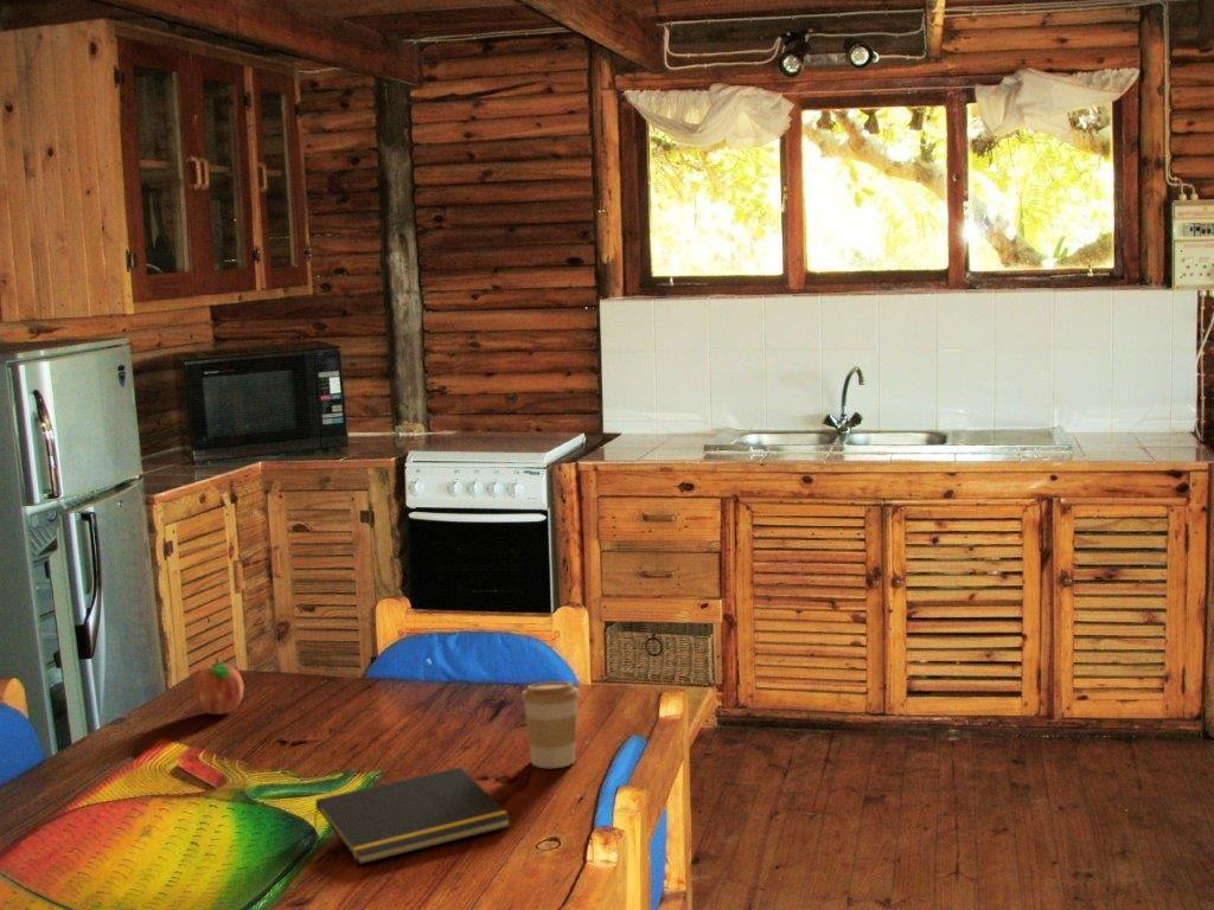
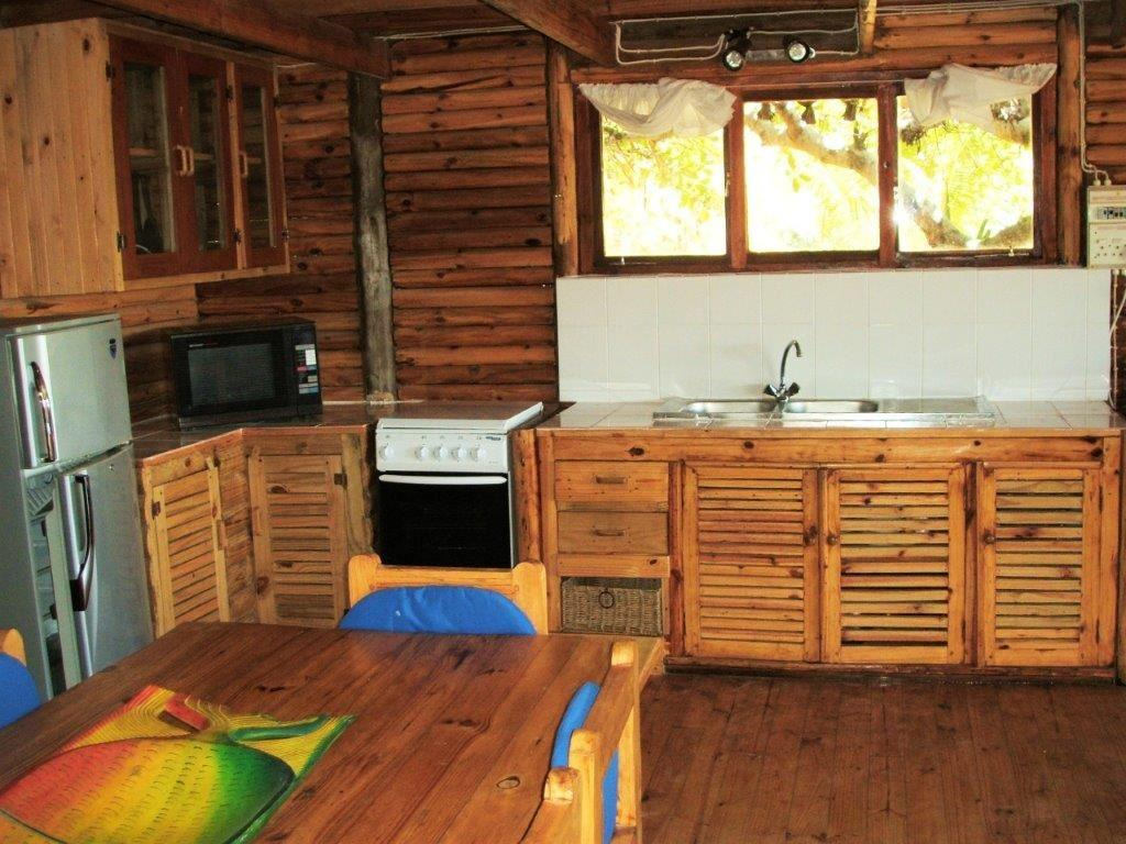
- fruit (218, 685)
- notepad (413, 812)
- coffee cup (551, 722)
